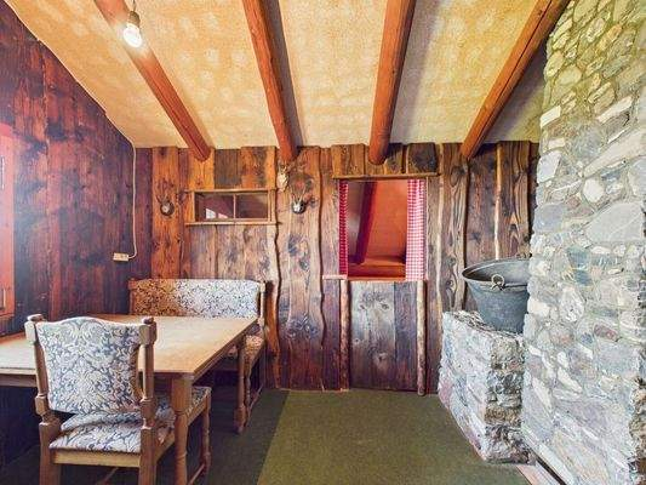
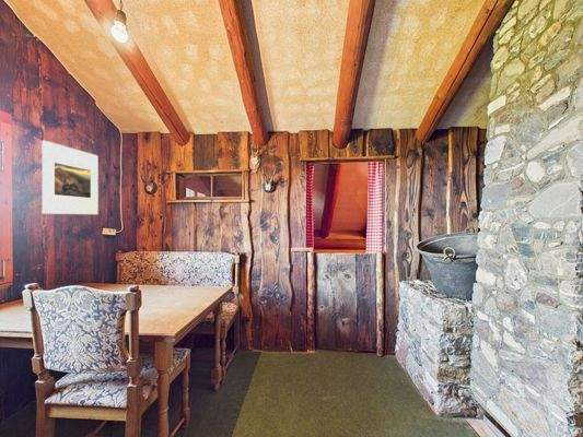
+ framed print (72, 181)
